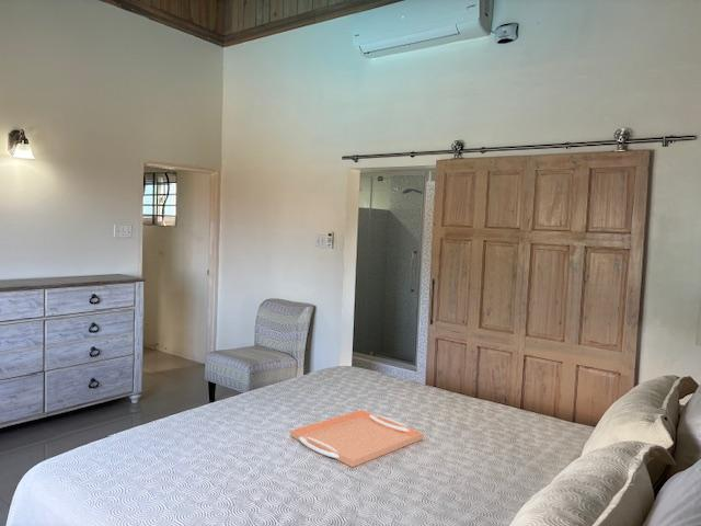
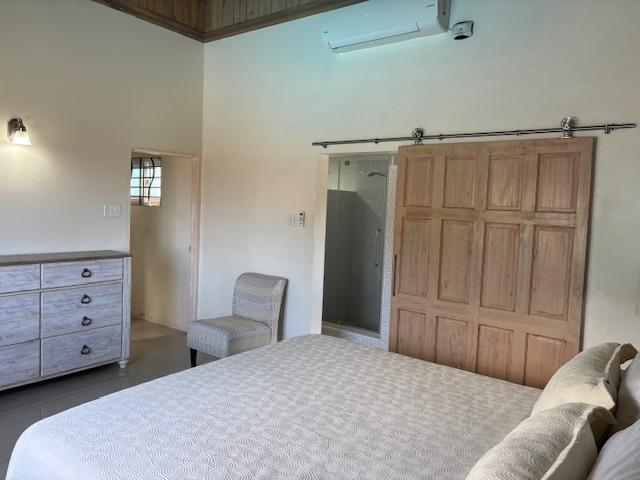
- serving tray (357, 434)
